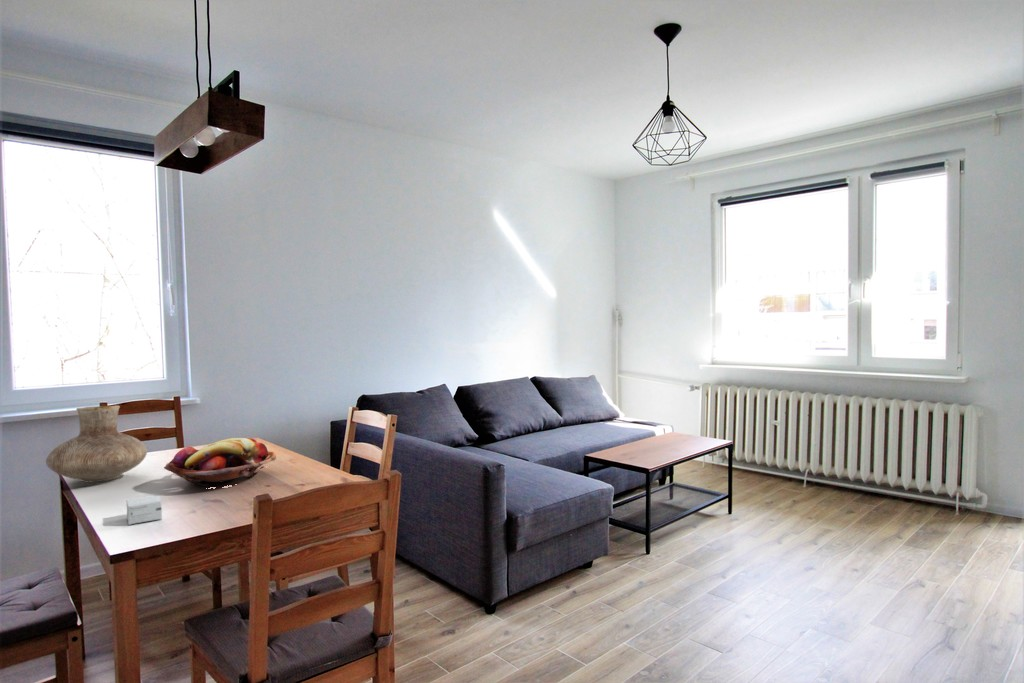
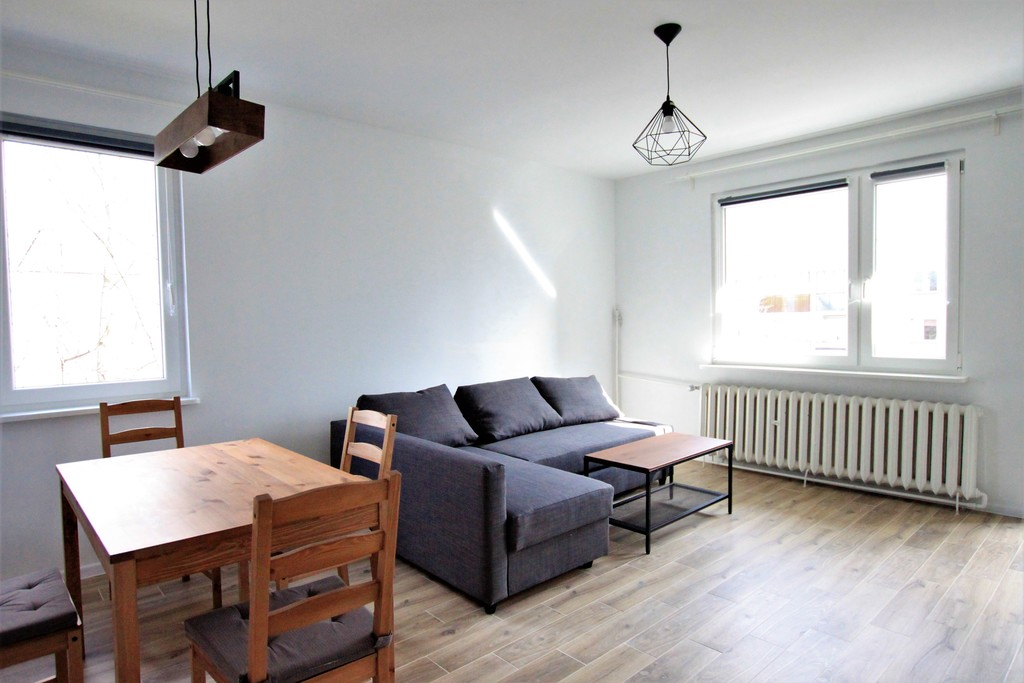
- small box (144, 509)
- vase (98, 442)
- fruit basket (224, 458)
